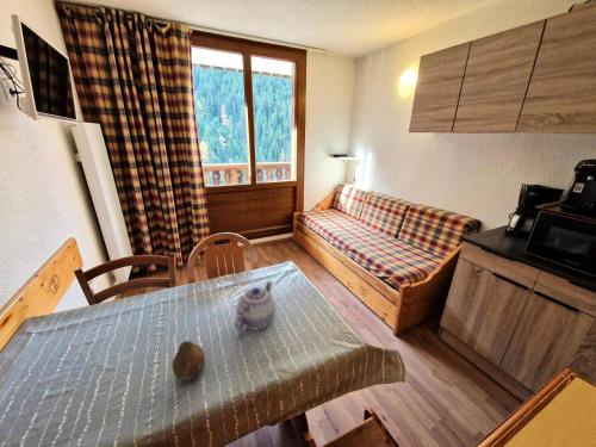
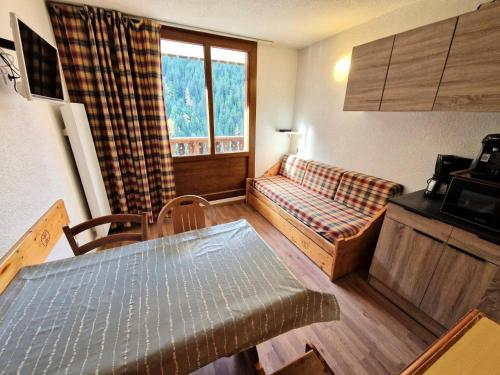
- fruit (188, 358)
- teapot (255, 304)
